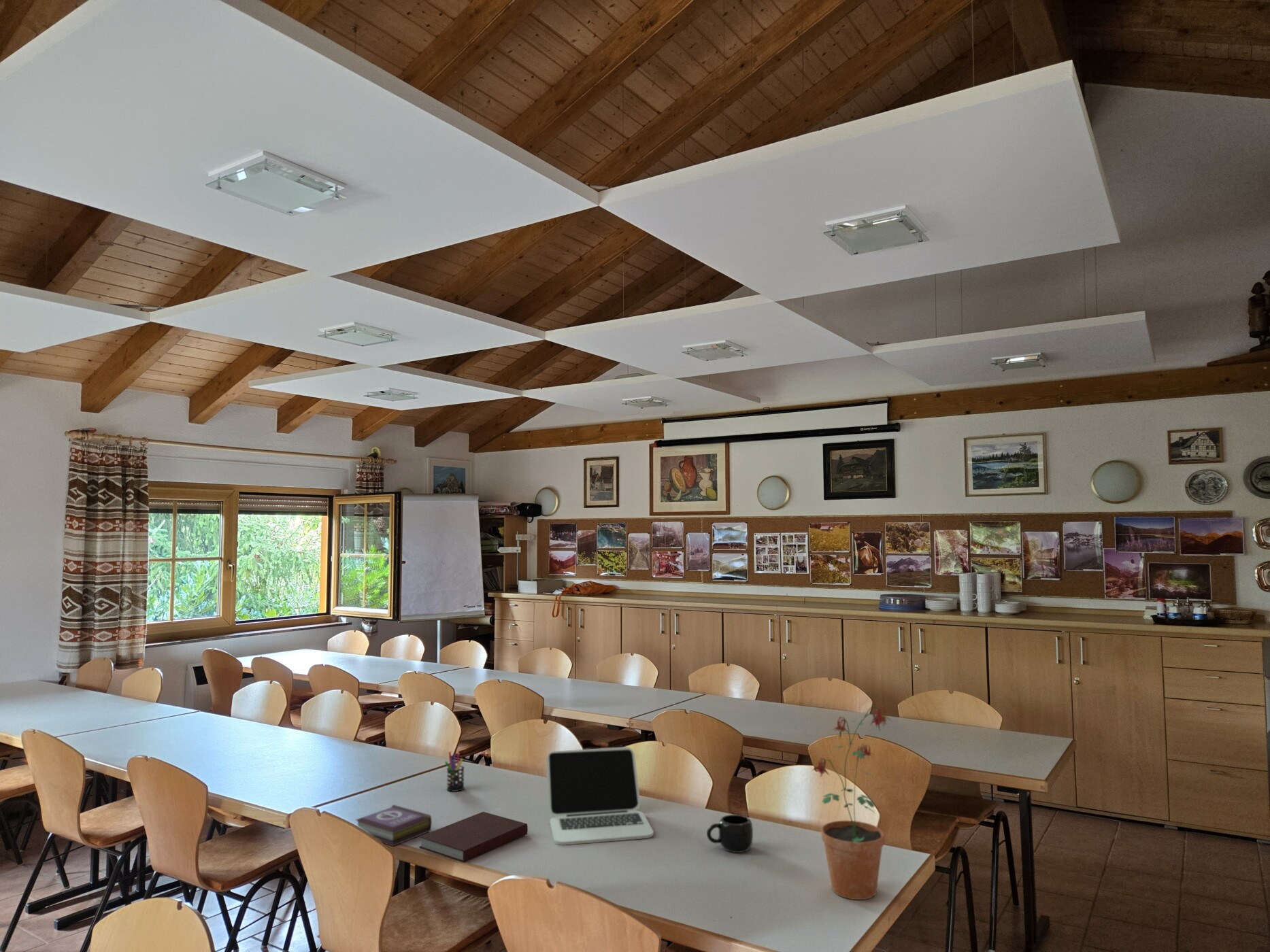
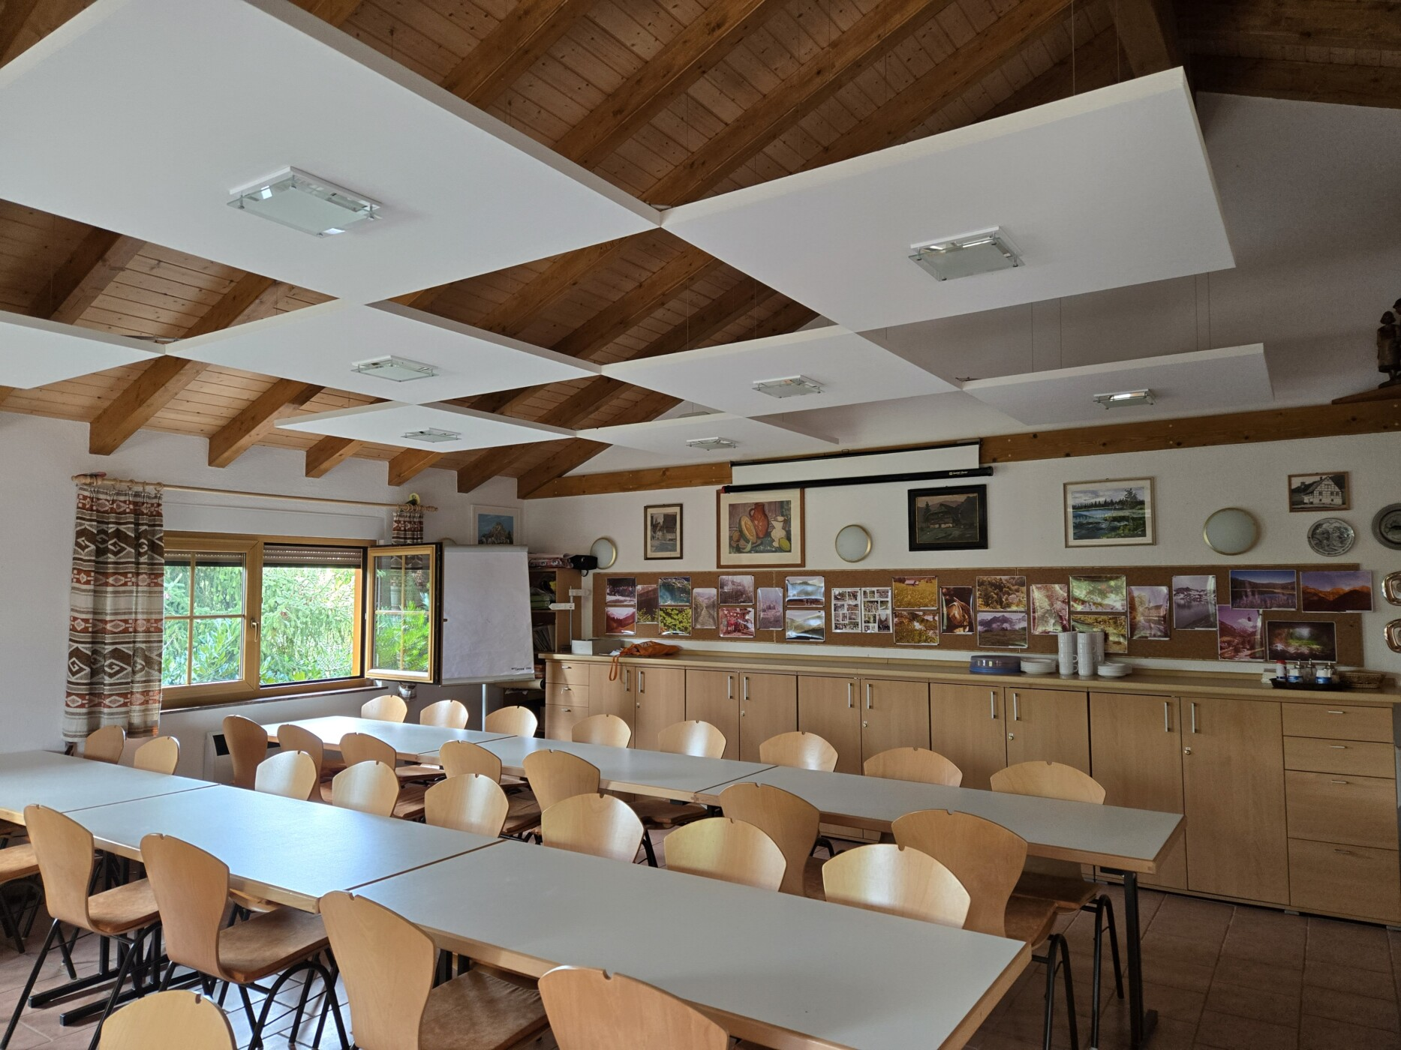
- potted plant (854, 796)
- mug (732, 832)
- laptop (597, 792)
- pen holder (453, 771)
- book (393, 823)
- notebook (474, 835)
